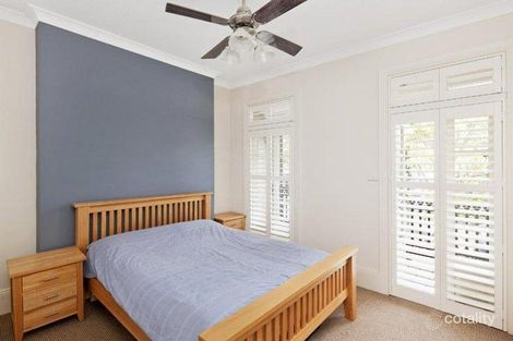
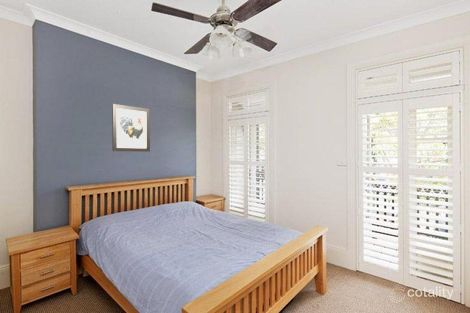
+ wall art (132, 129)
